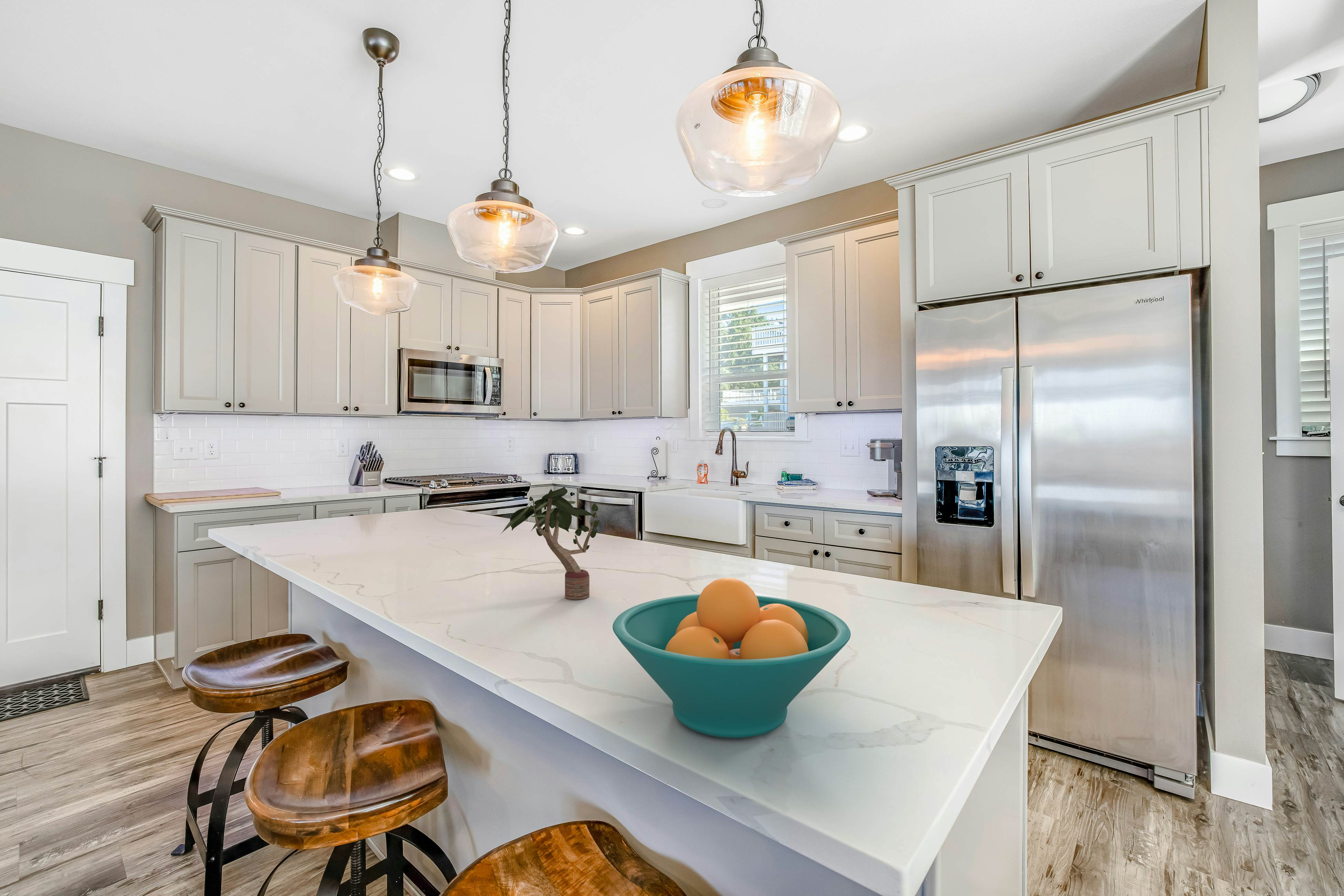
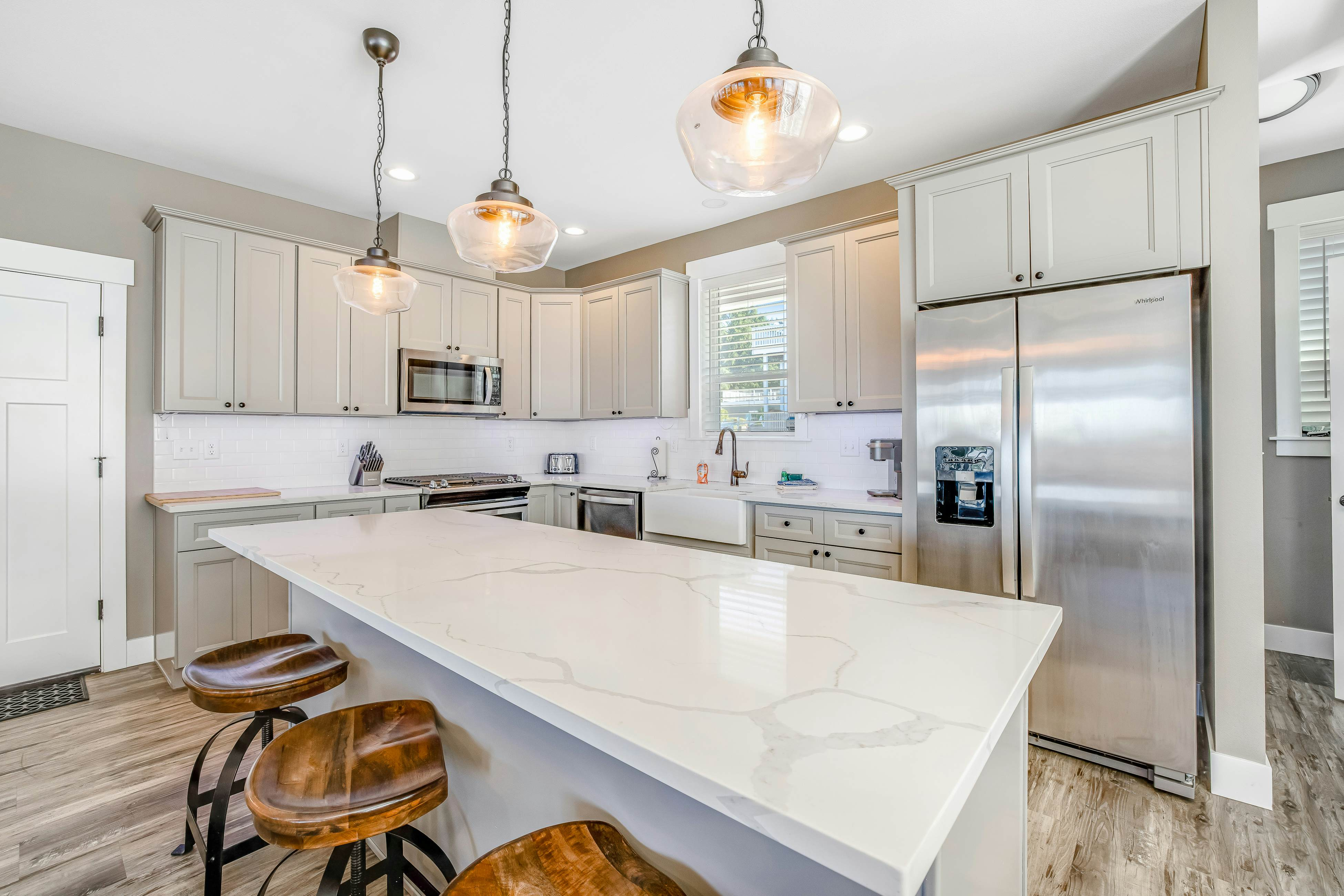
- fruit bowl (729, 646)
- potted plant (548, 542)
